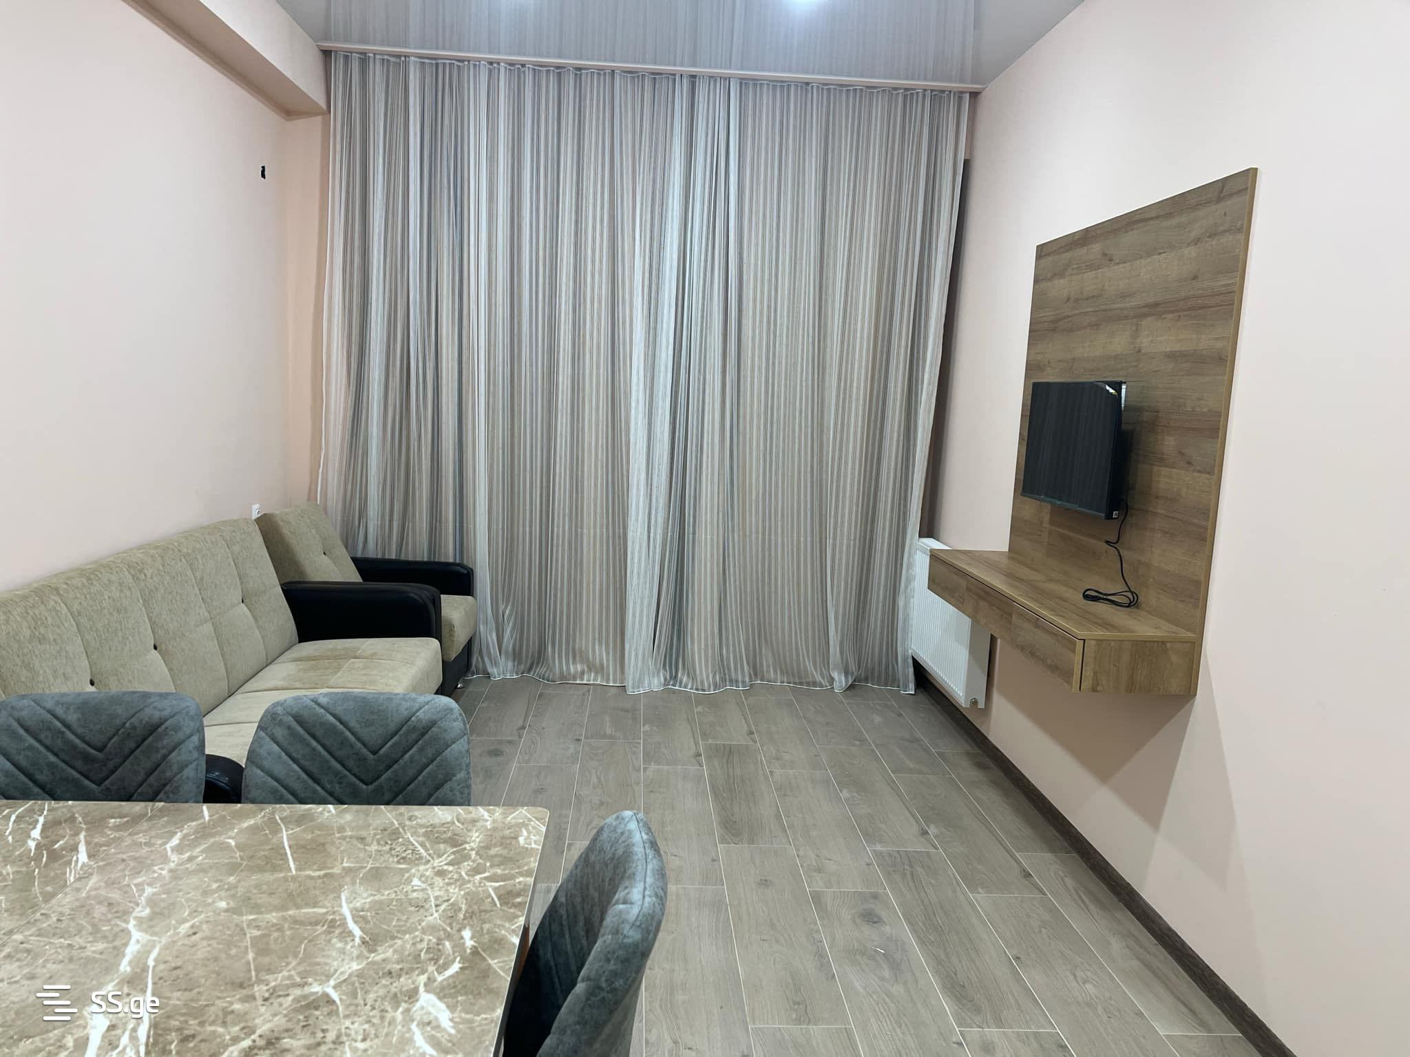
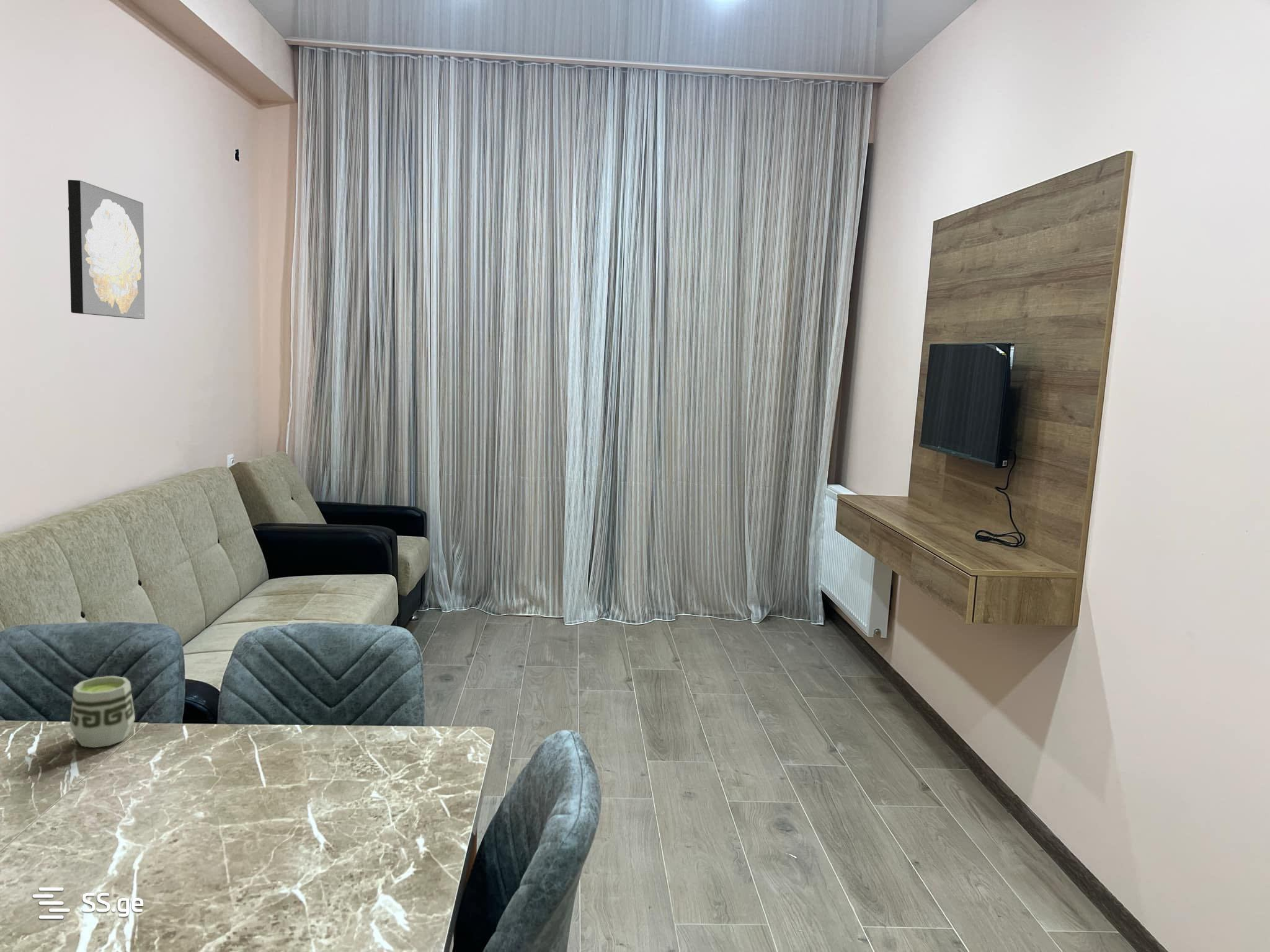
+ wall art (109, 254)
+ cup (102, 712)
